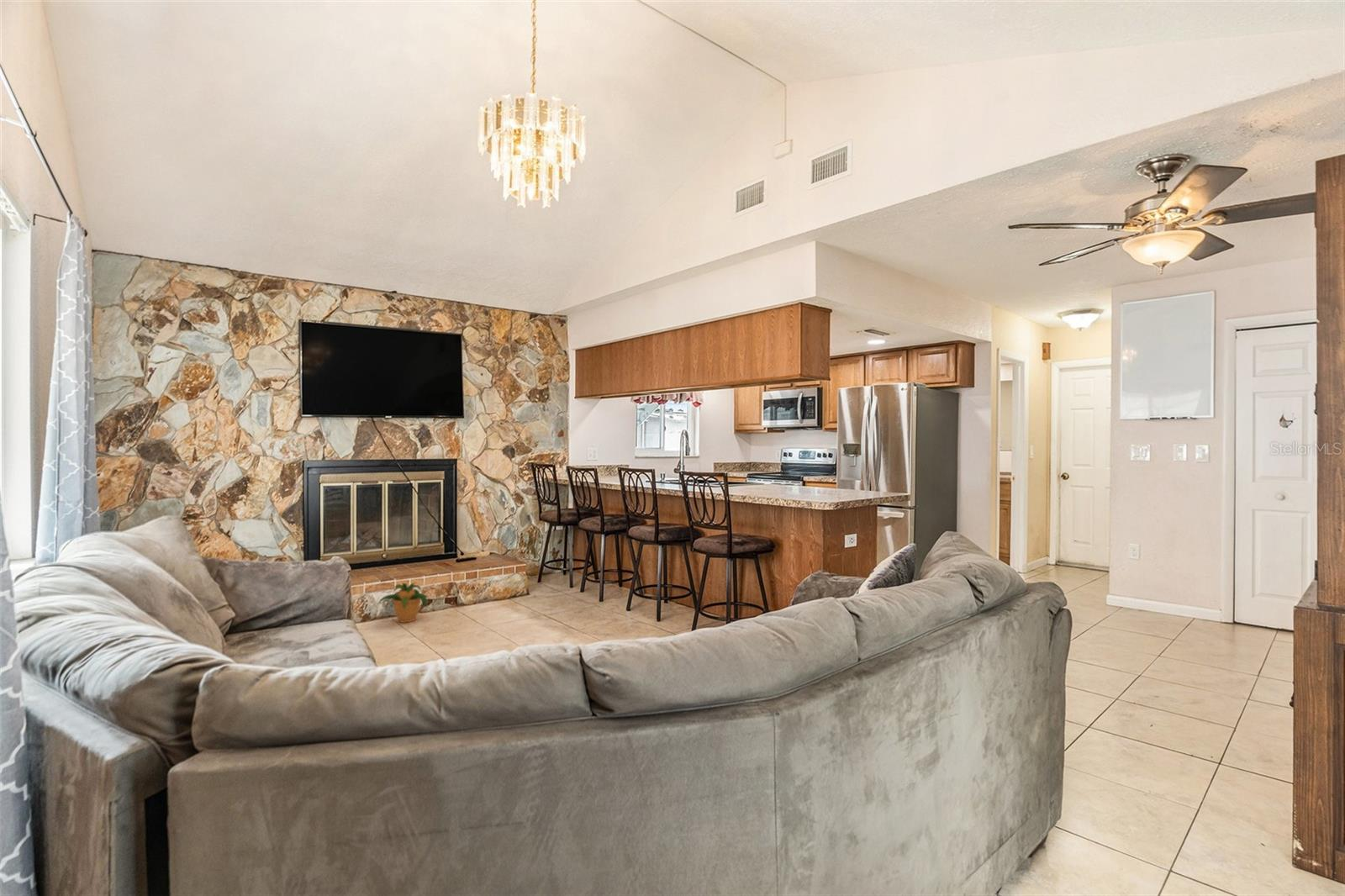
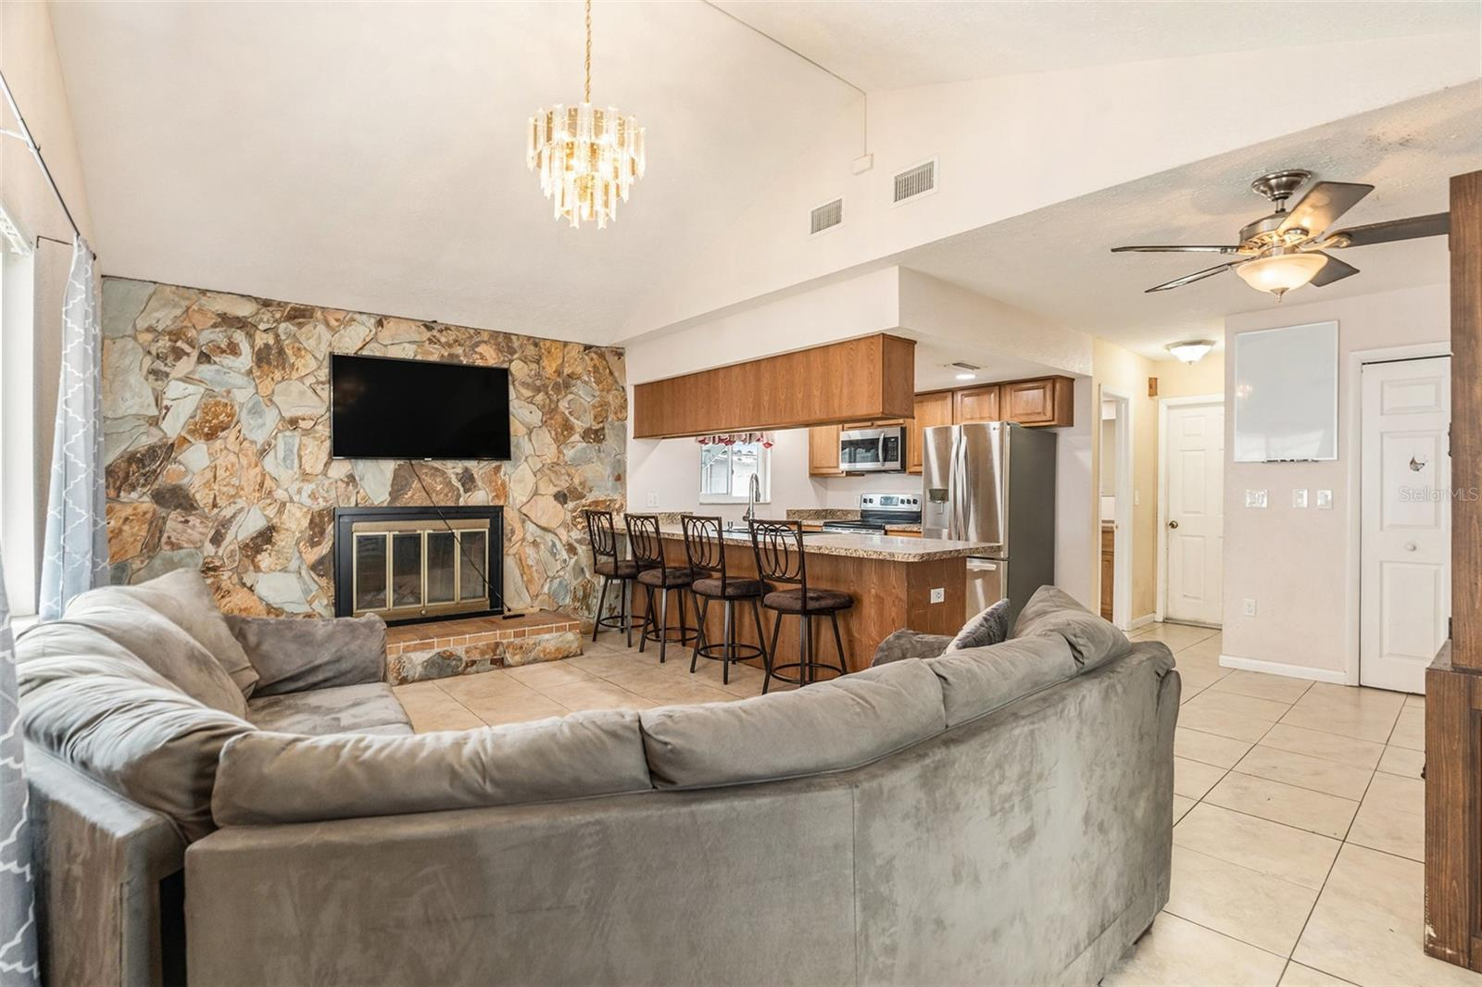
- potted plant (404, 601)
